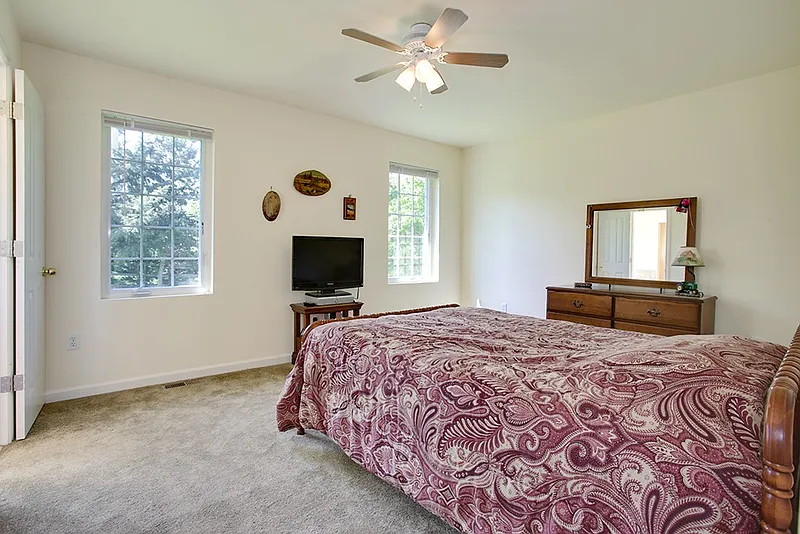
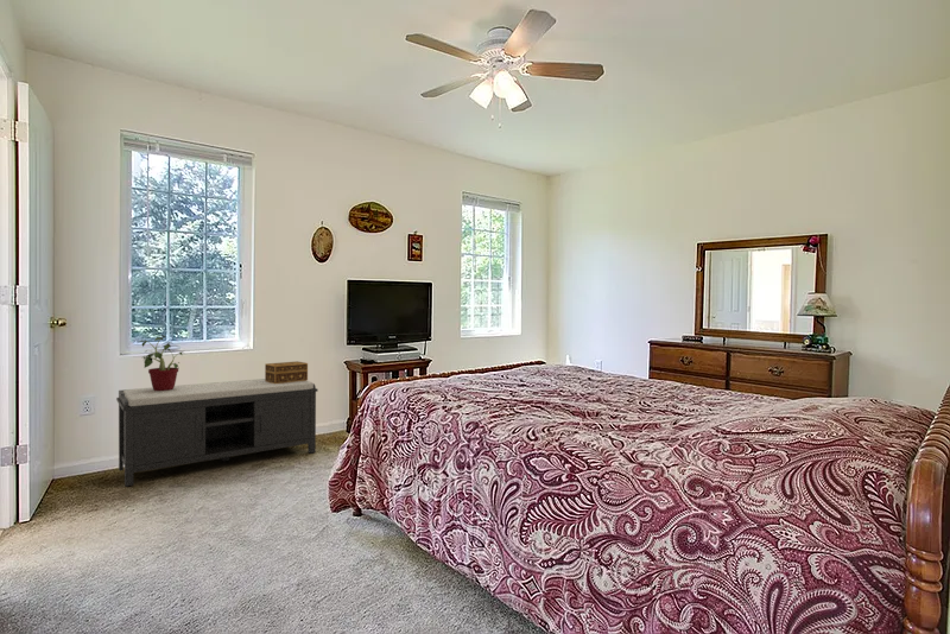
+ potted plant (162, 362)
+ bench (223, 423)
+ decorative box (286, 372)
